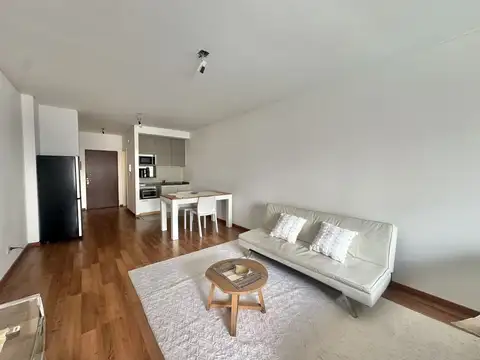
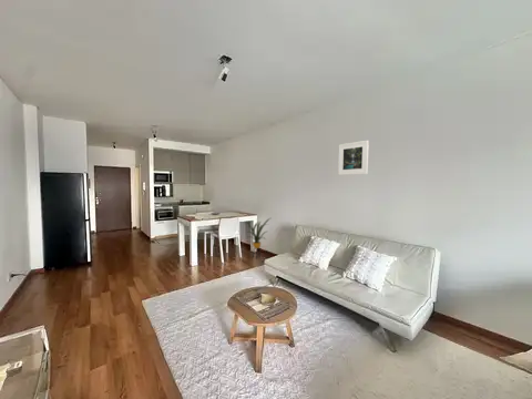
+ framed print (352, 158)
+ house plant (258, 237)
